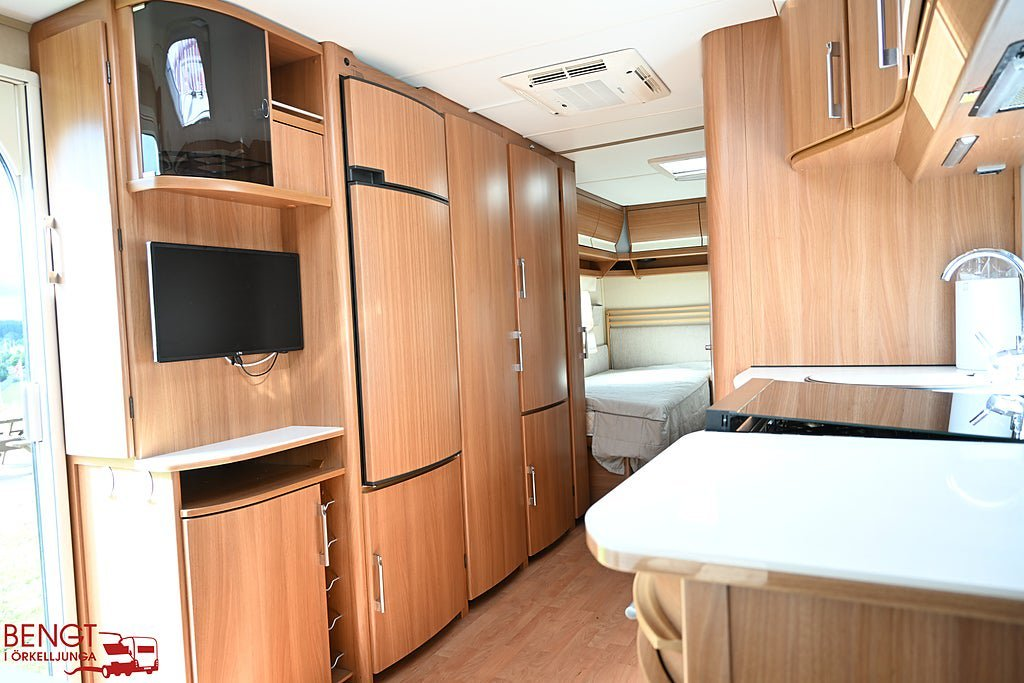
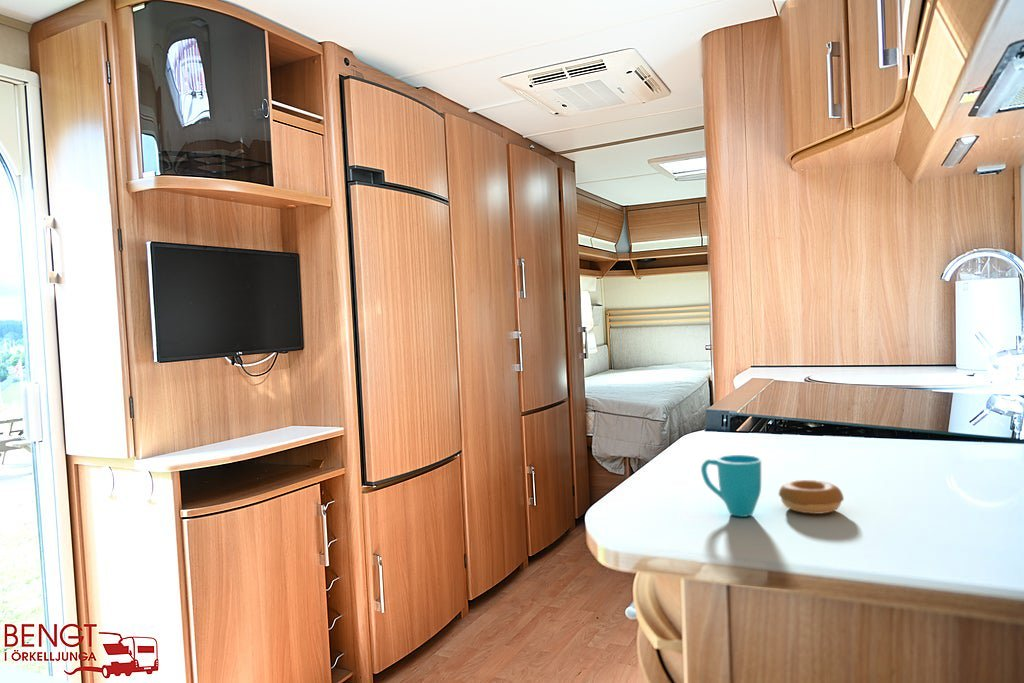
+ cup (760, 482)
